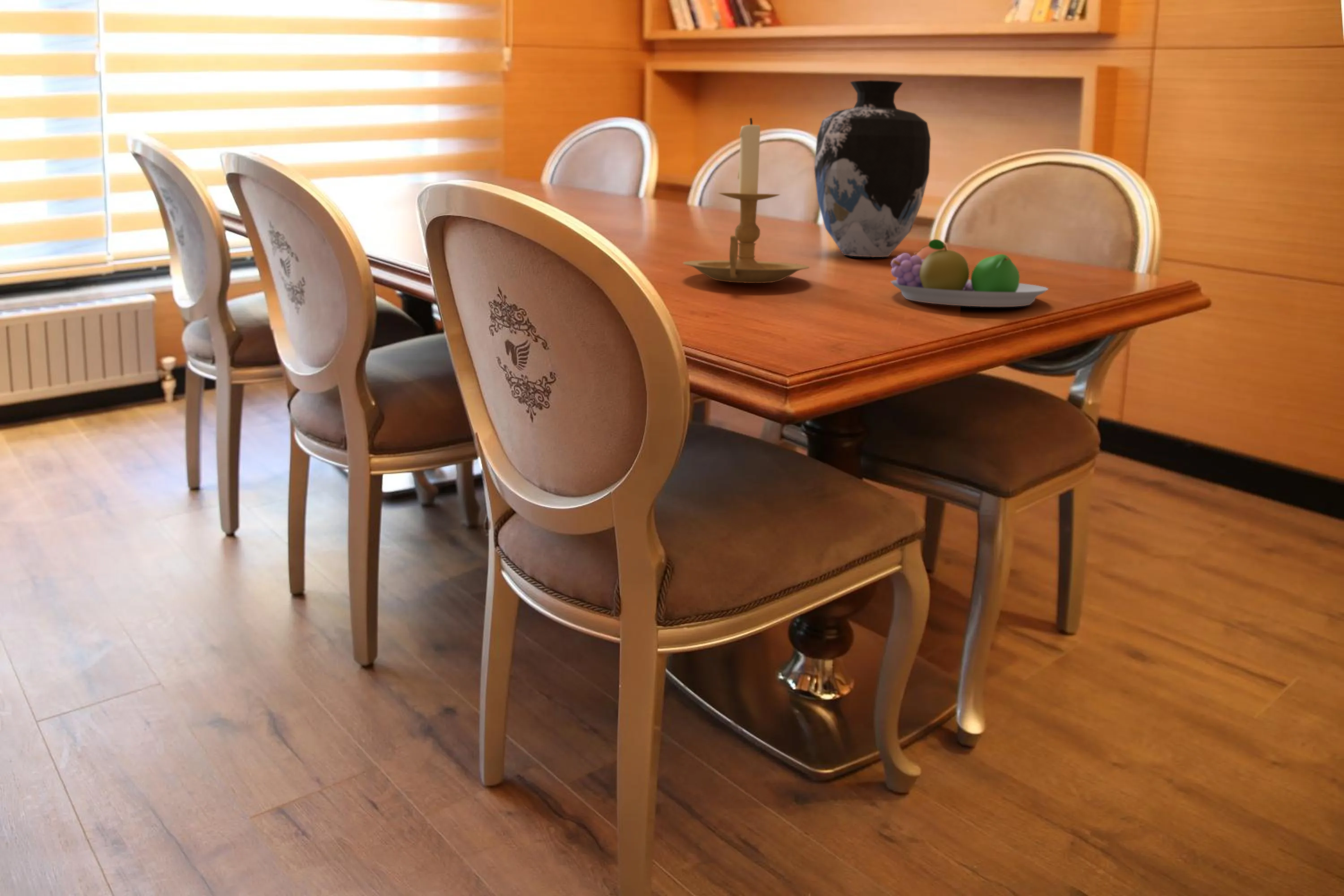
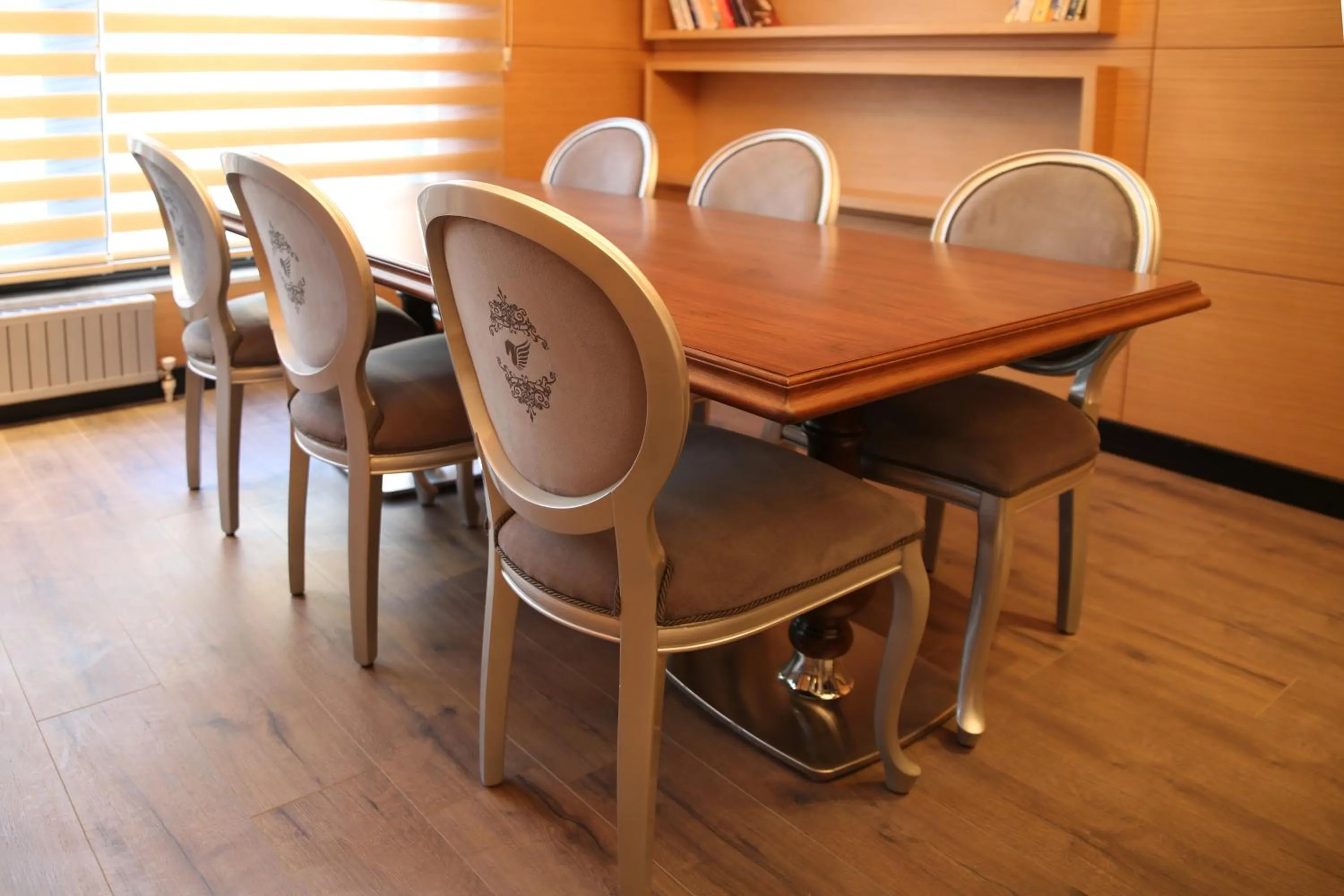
- fruit bowl (969, 270)
- candle holder (748, 200)
- vase (871, 170)
